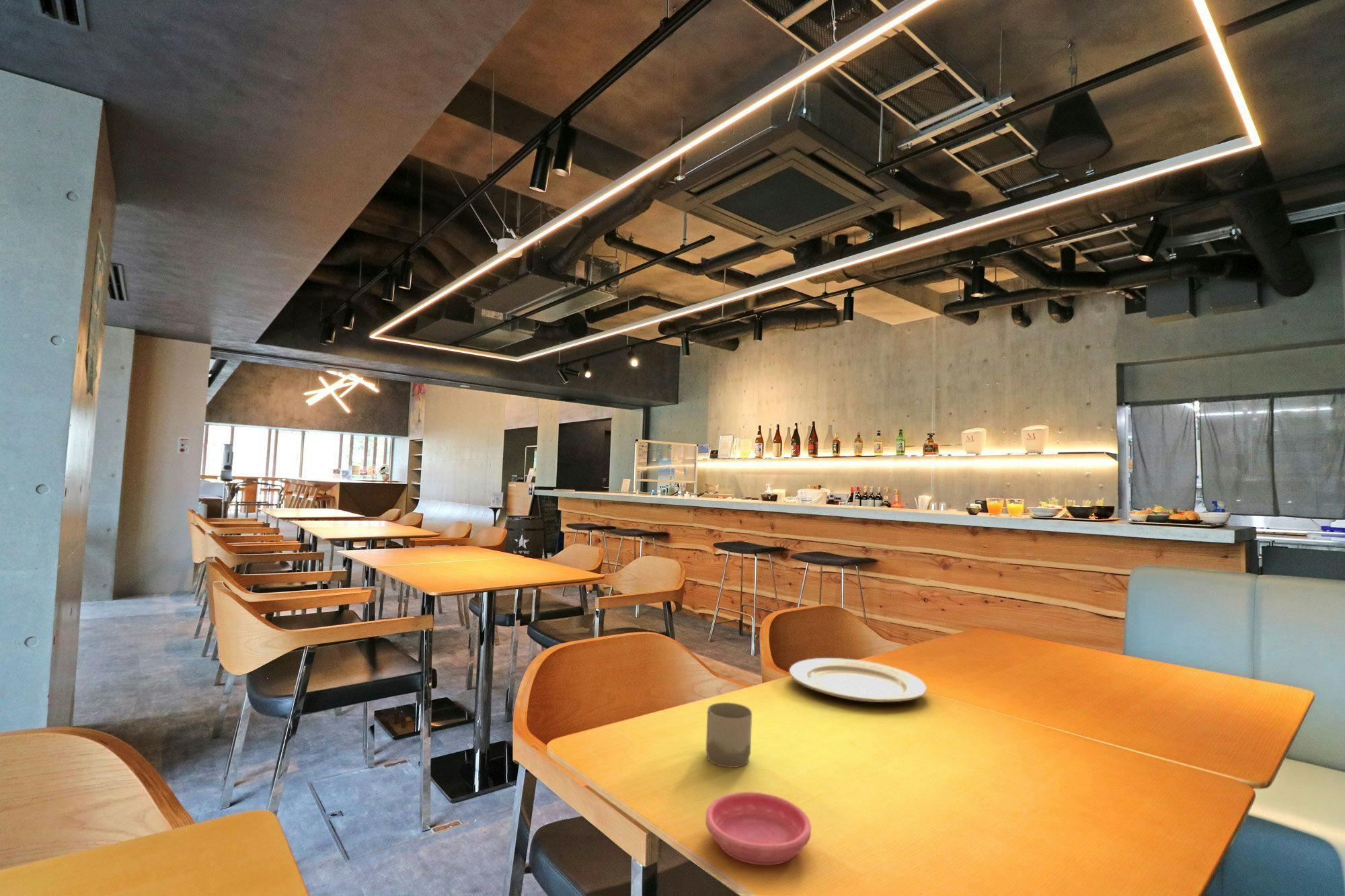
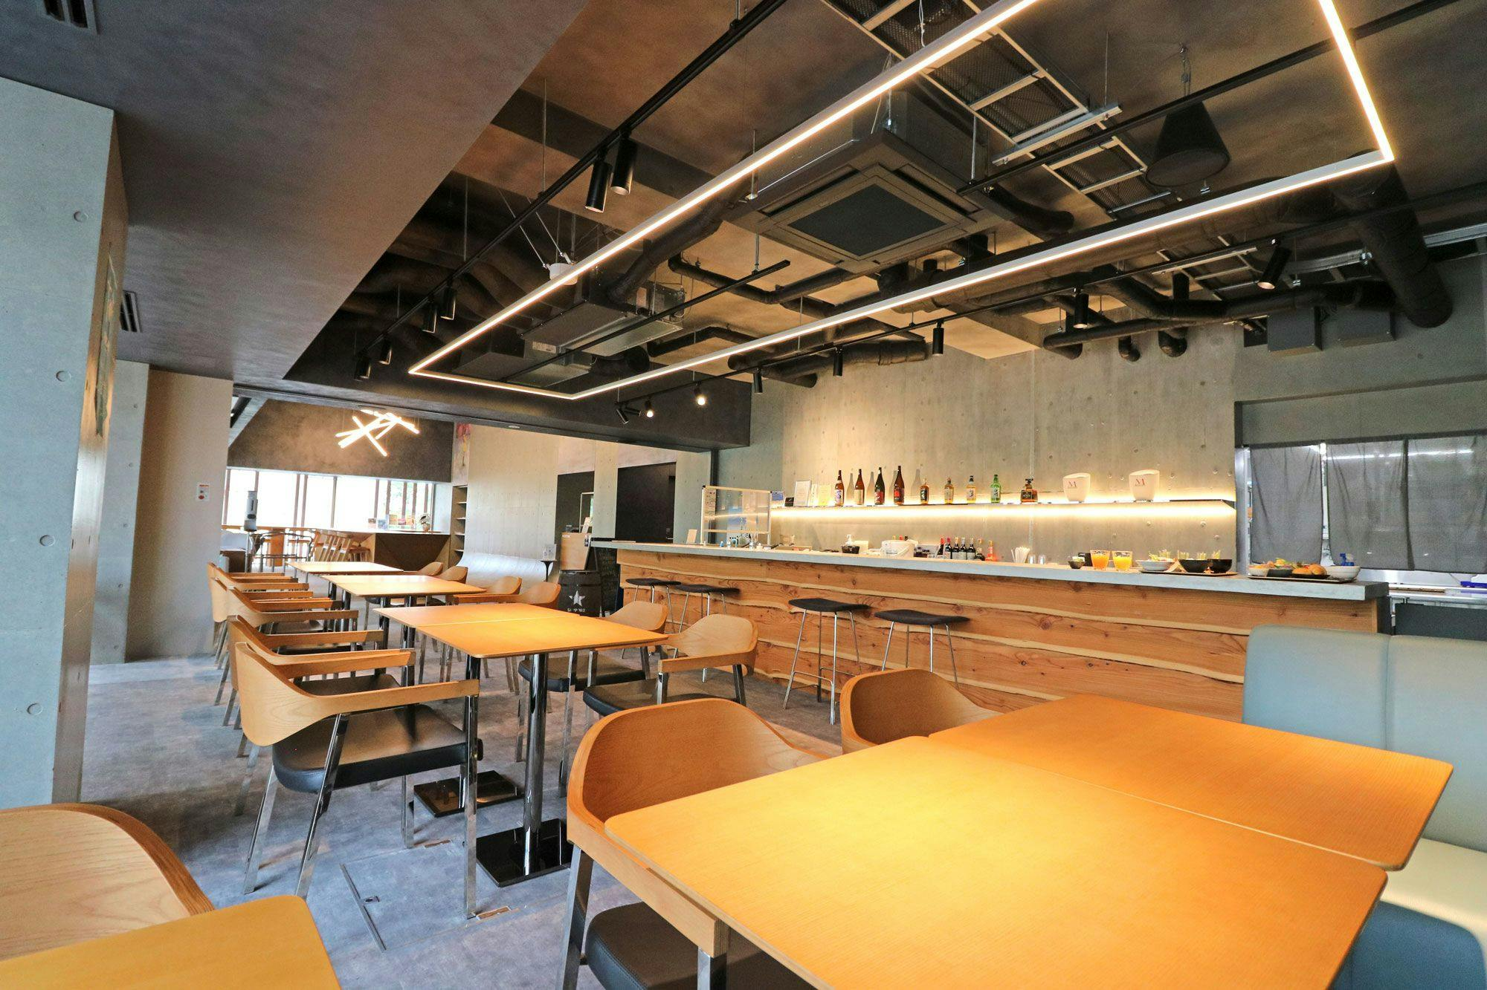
- cup (724, 730)
- chinaware (855, 682)
- saucer (757, 829)
